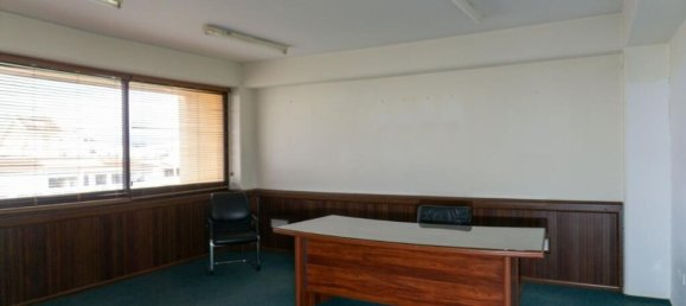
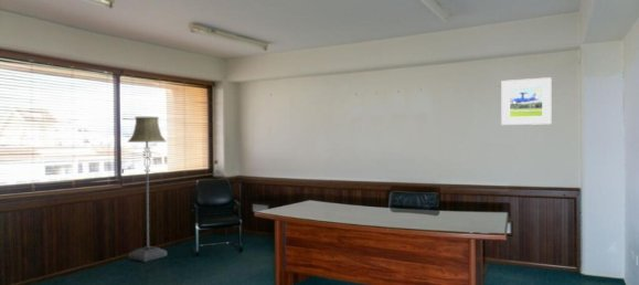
+ floor lamp (147, 187)
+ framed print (525, 102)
